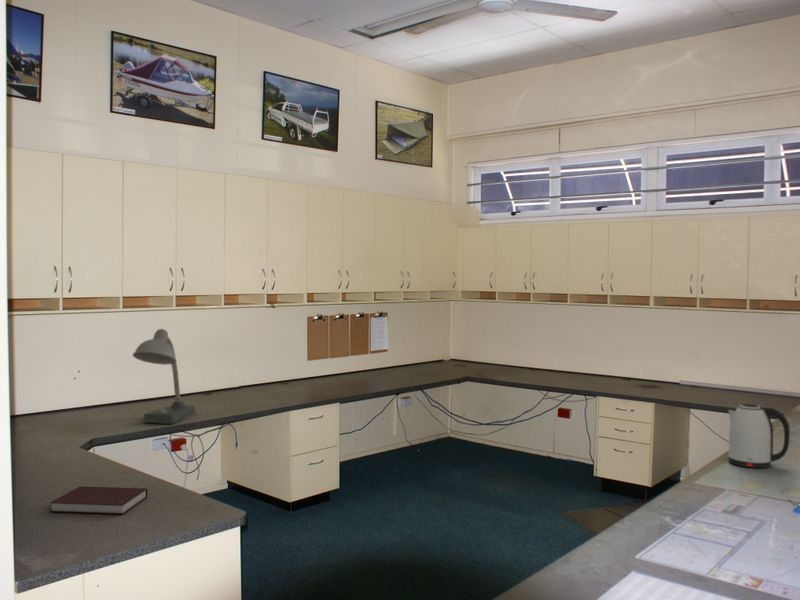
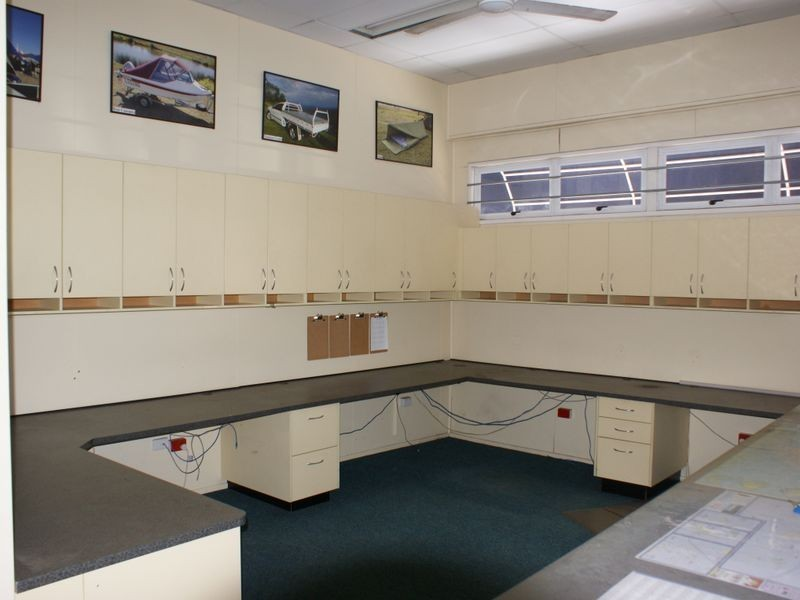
- desk lamp (172, 370)
- notebook (100, 499)
- kettle (758, 434)
